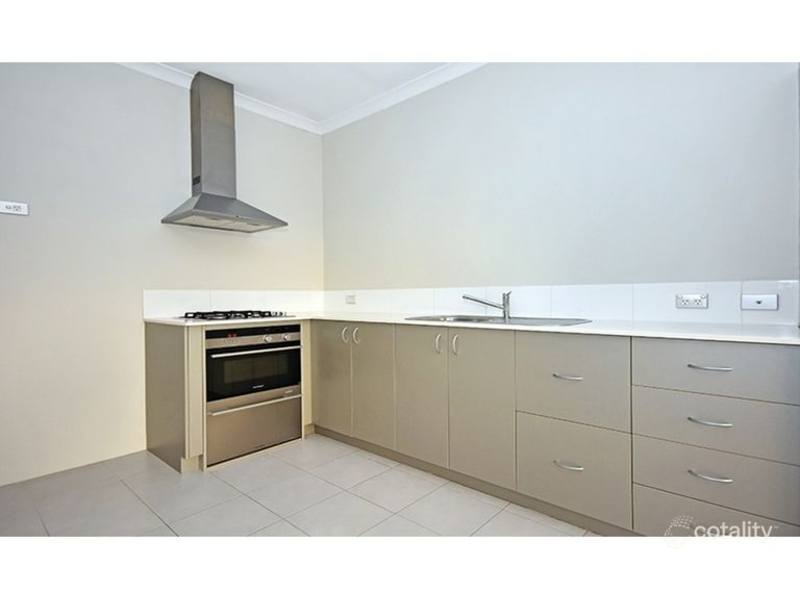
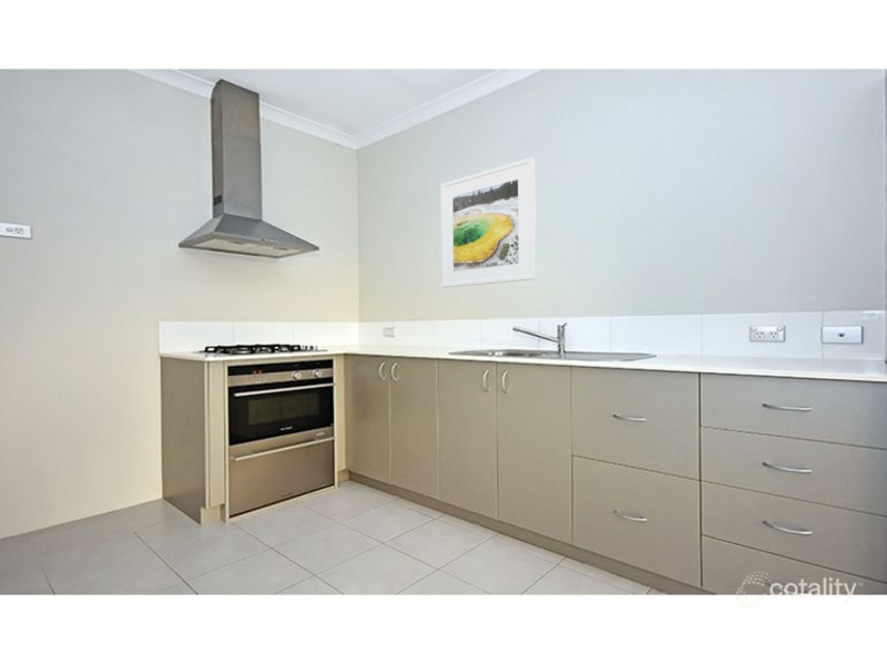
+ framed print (483, 227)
